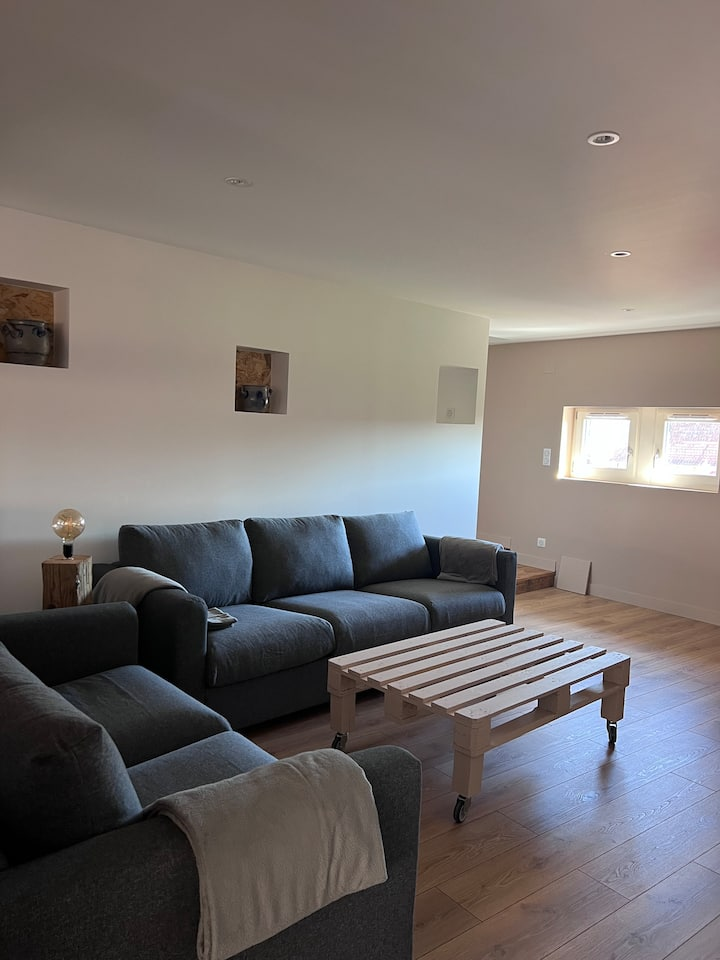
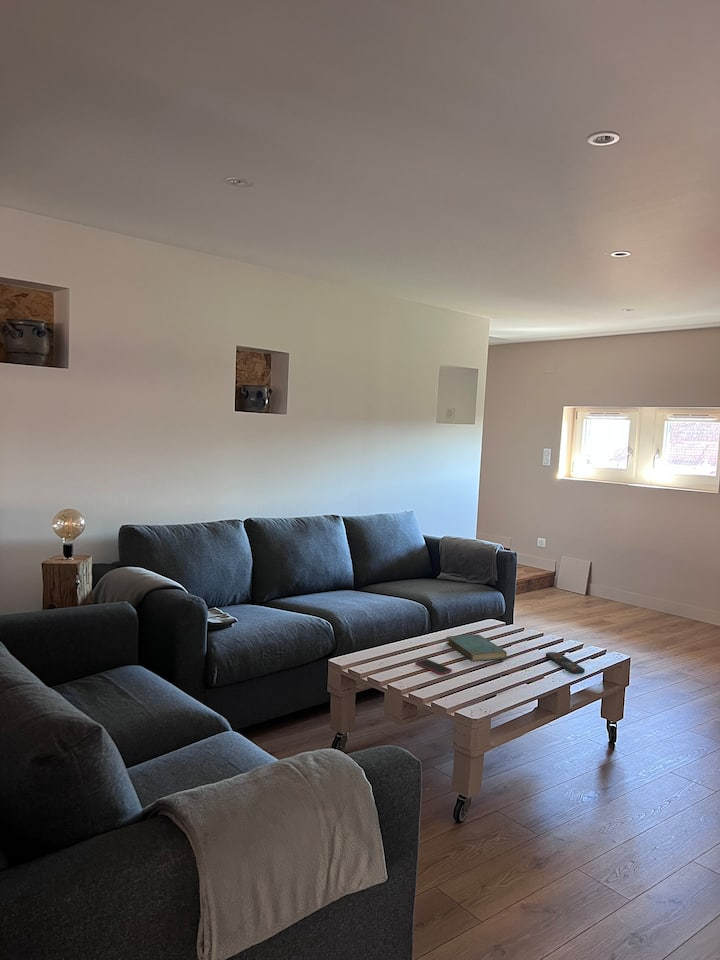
+ smartphone (433, 666)
+ remote control (564, 662)
+ book (475, 646)
